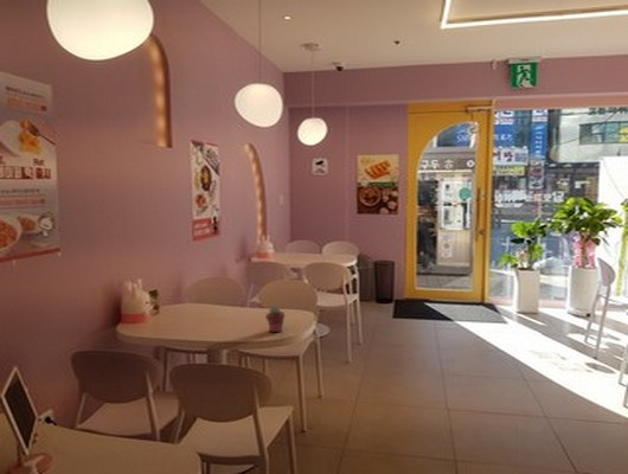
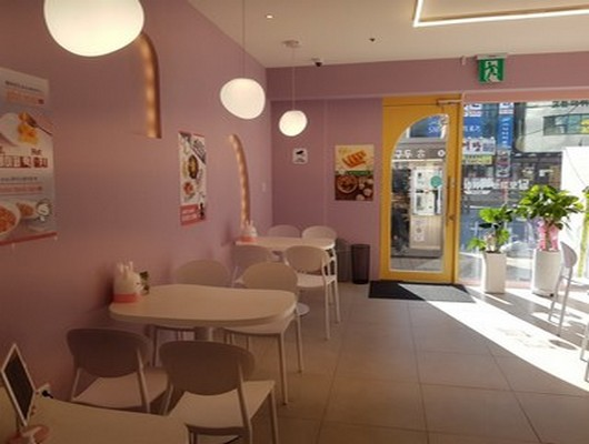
- potted succulent (275, 318)
